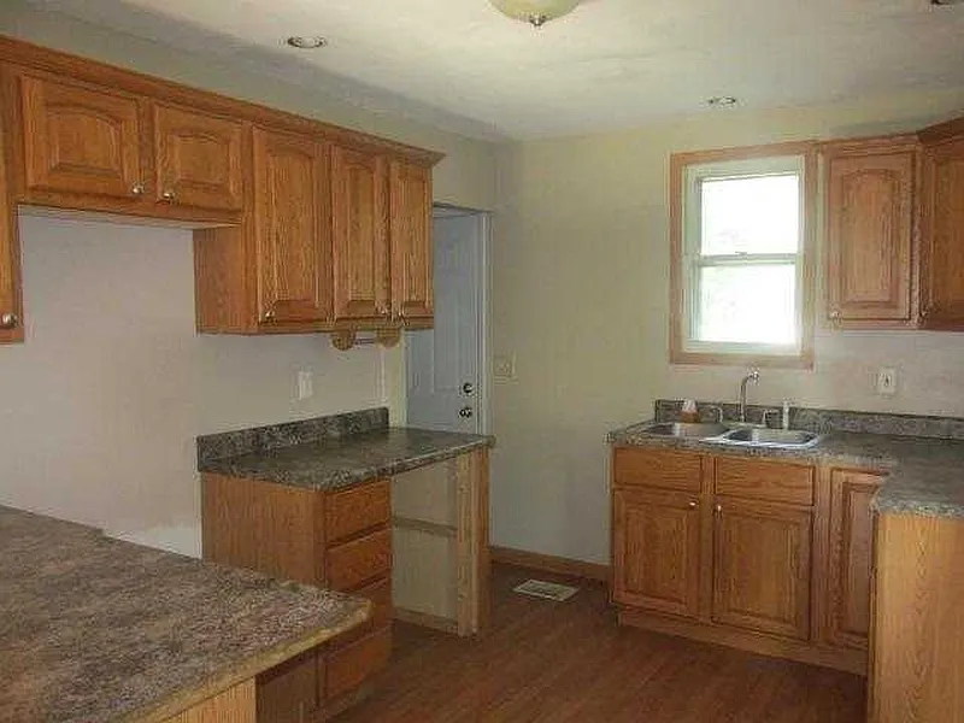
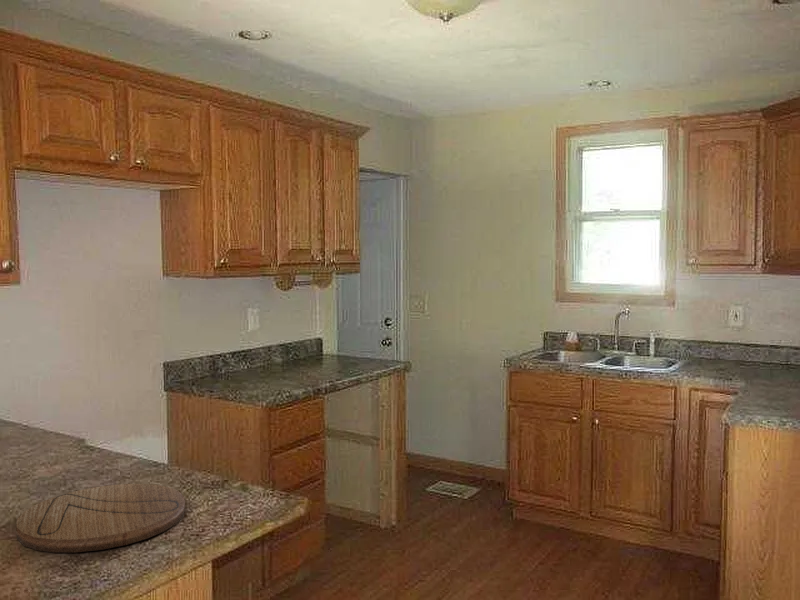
+ cutting board (104, 514)
